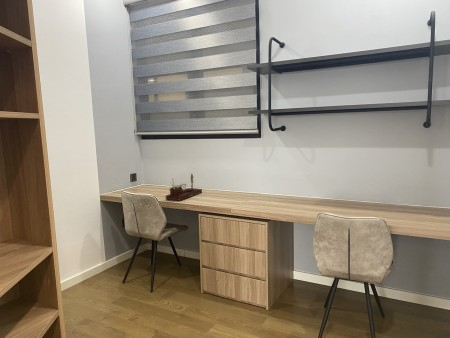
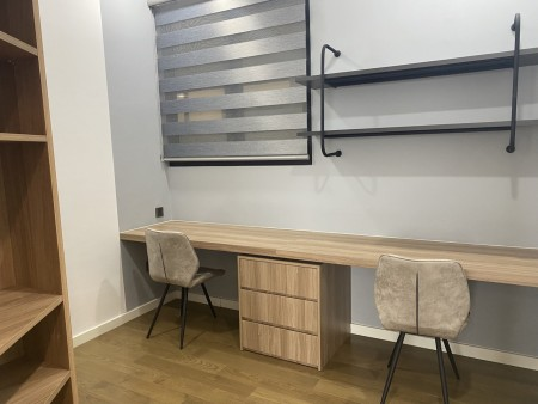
- desk organizer (183, 186)
